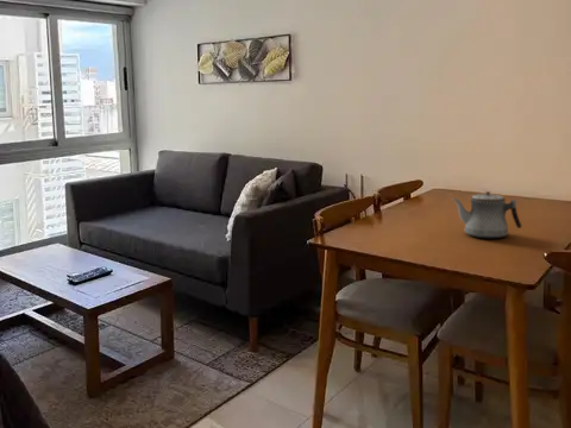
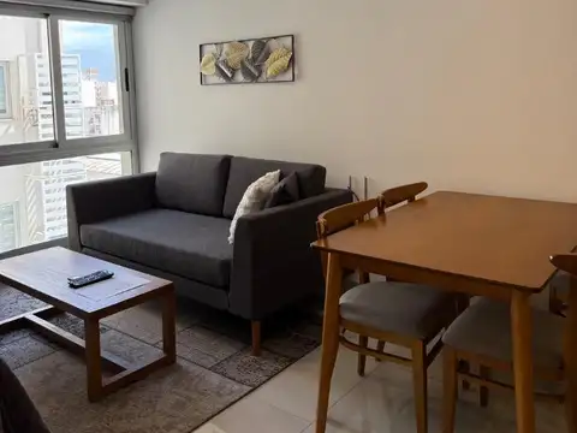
- teapot (485, 213)
